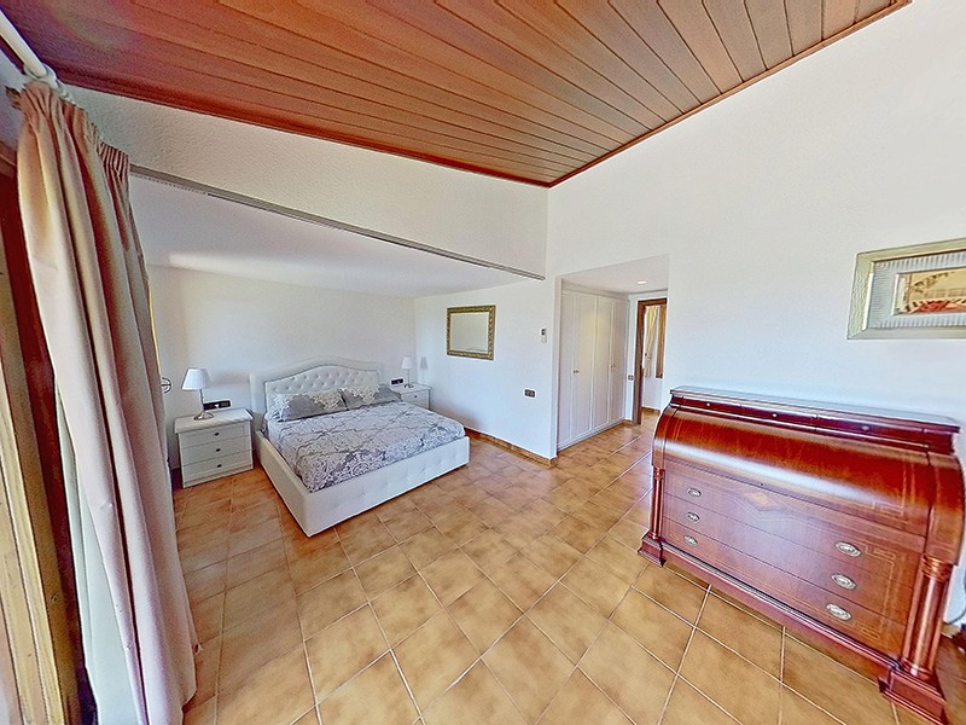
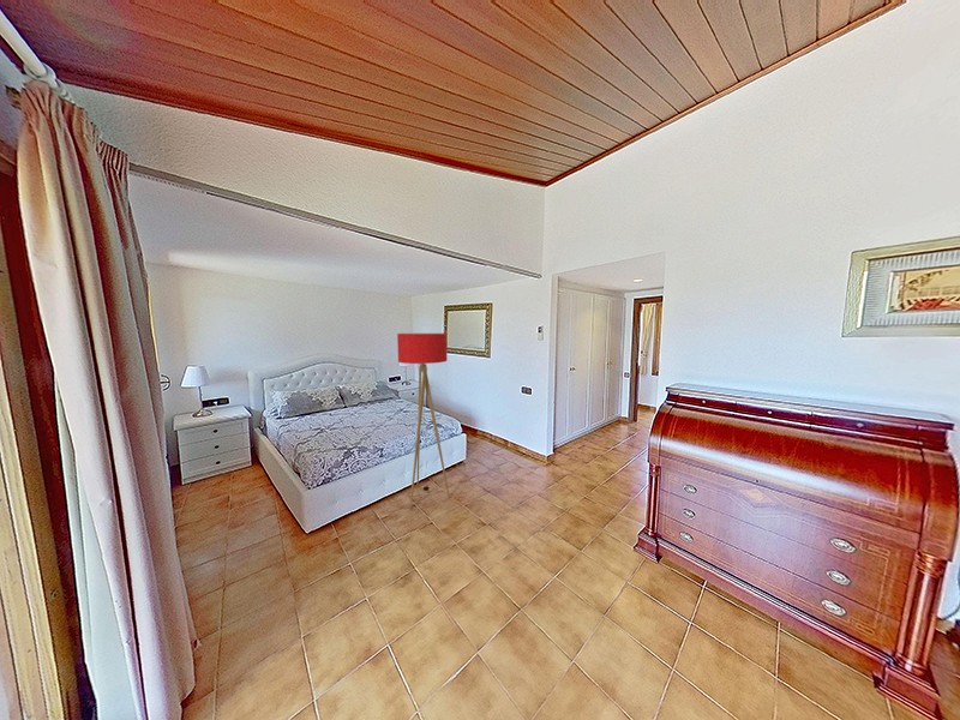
+ floor lamp (421, 415)
